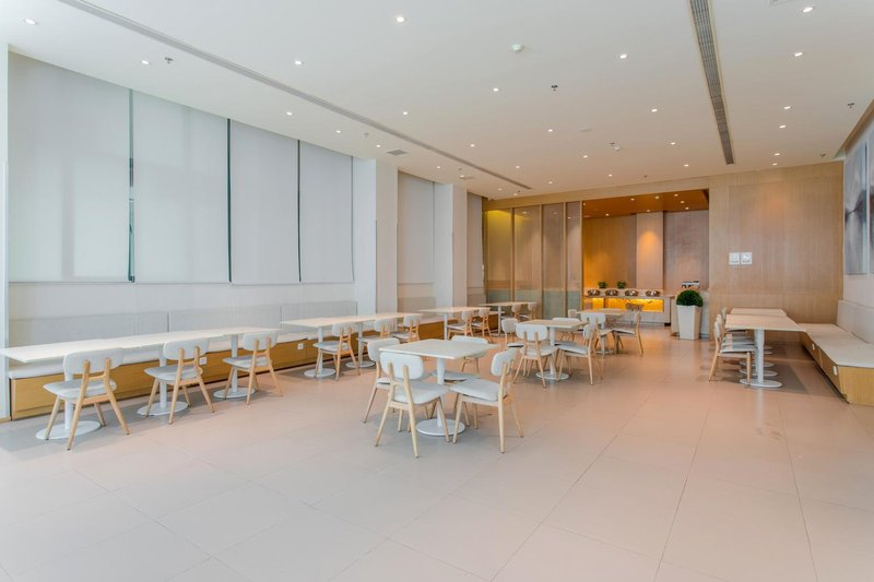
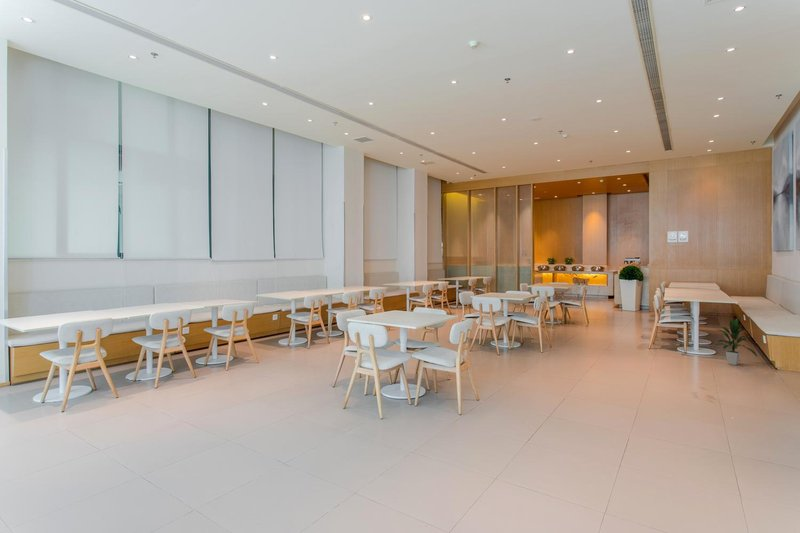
+ indoor plant (733, 341)
